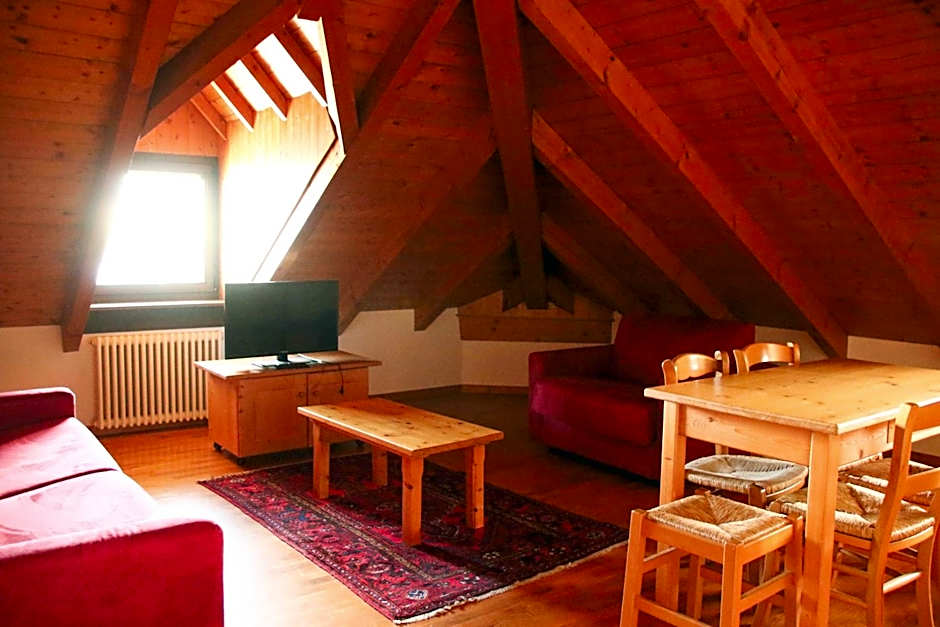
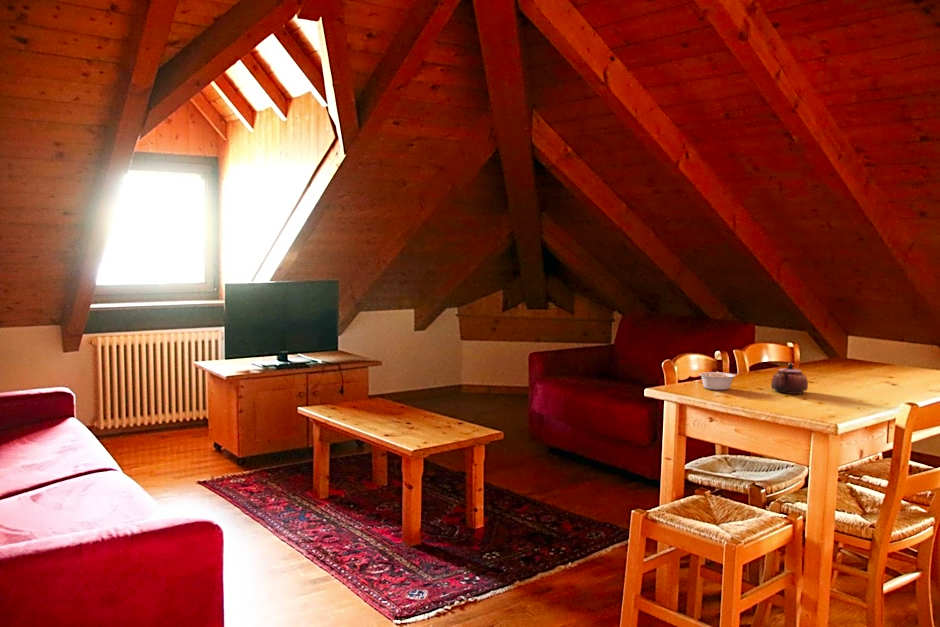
+ legume (717, 379)
+ teapot (789, 377)
